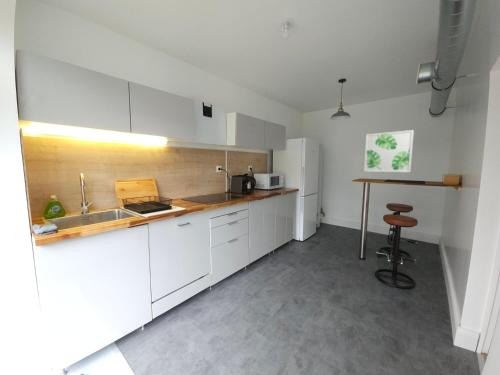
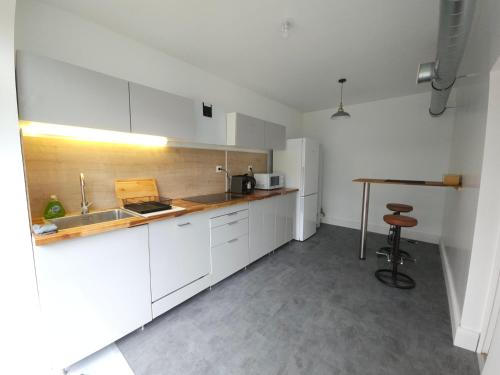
- wall art (387, 152)
